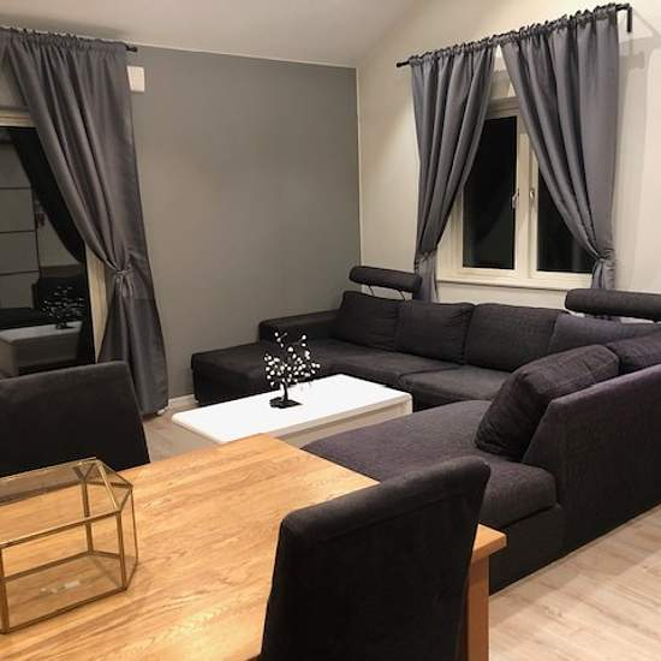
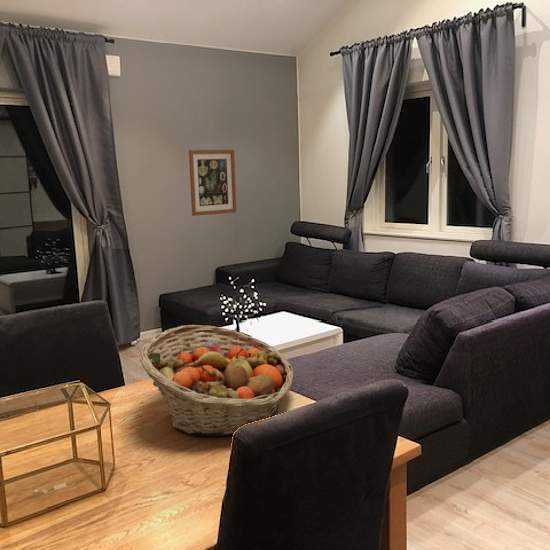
+ wall art (213, 182)
+ fruit basket (219, 374)
